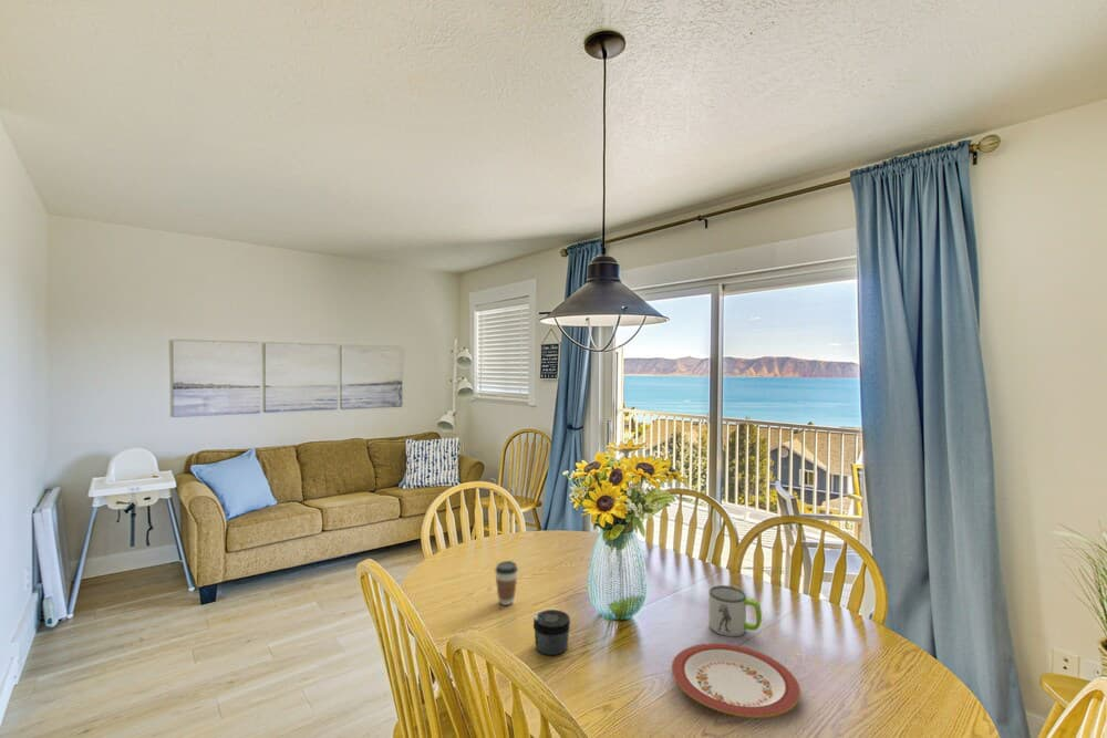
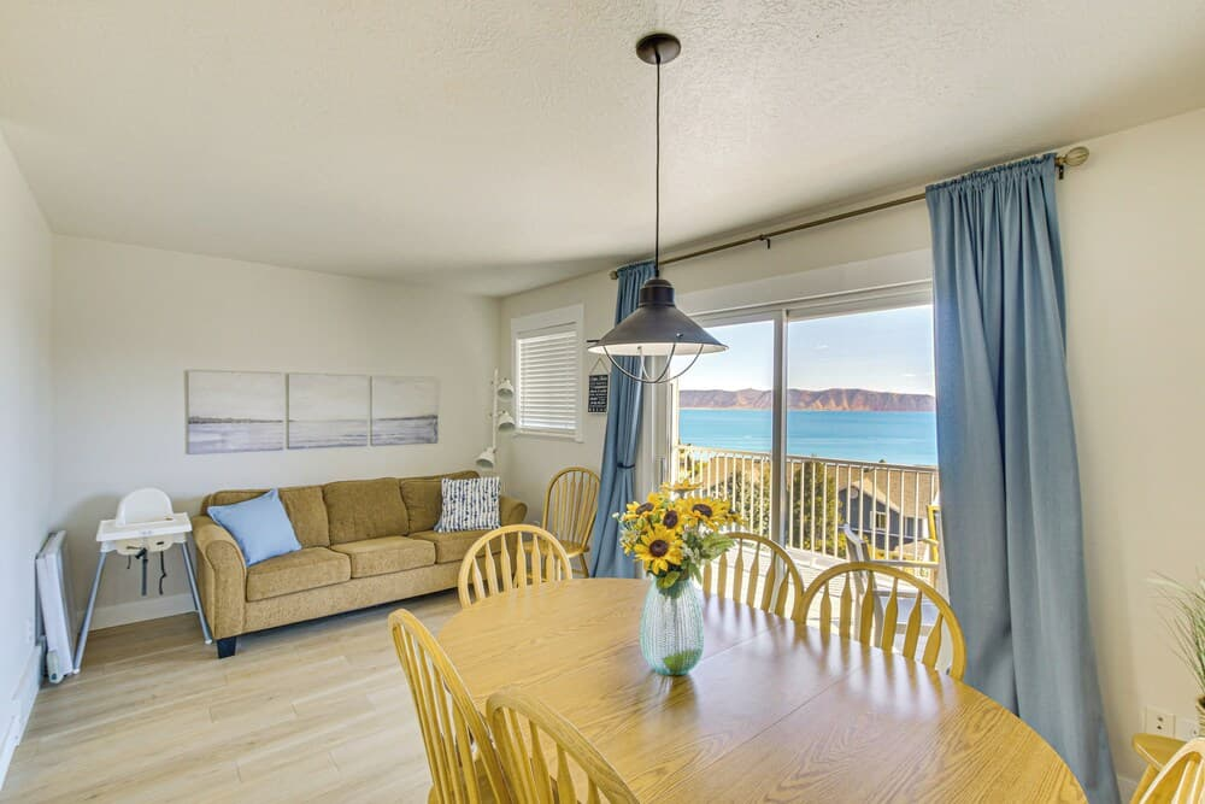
- plate (733, 680)
- coffee cup (506, 583)
- mug (734, 612)
- jar (551, 632)
